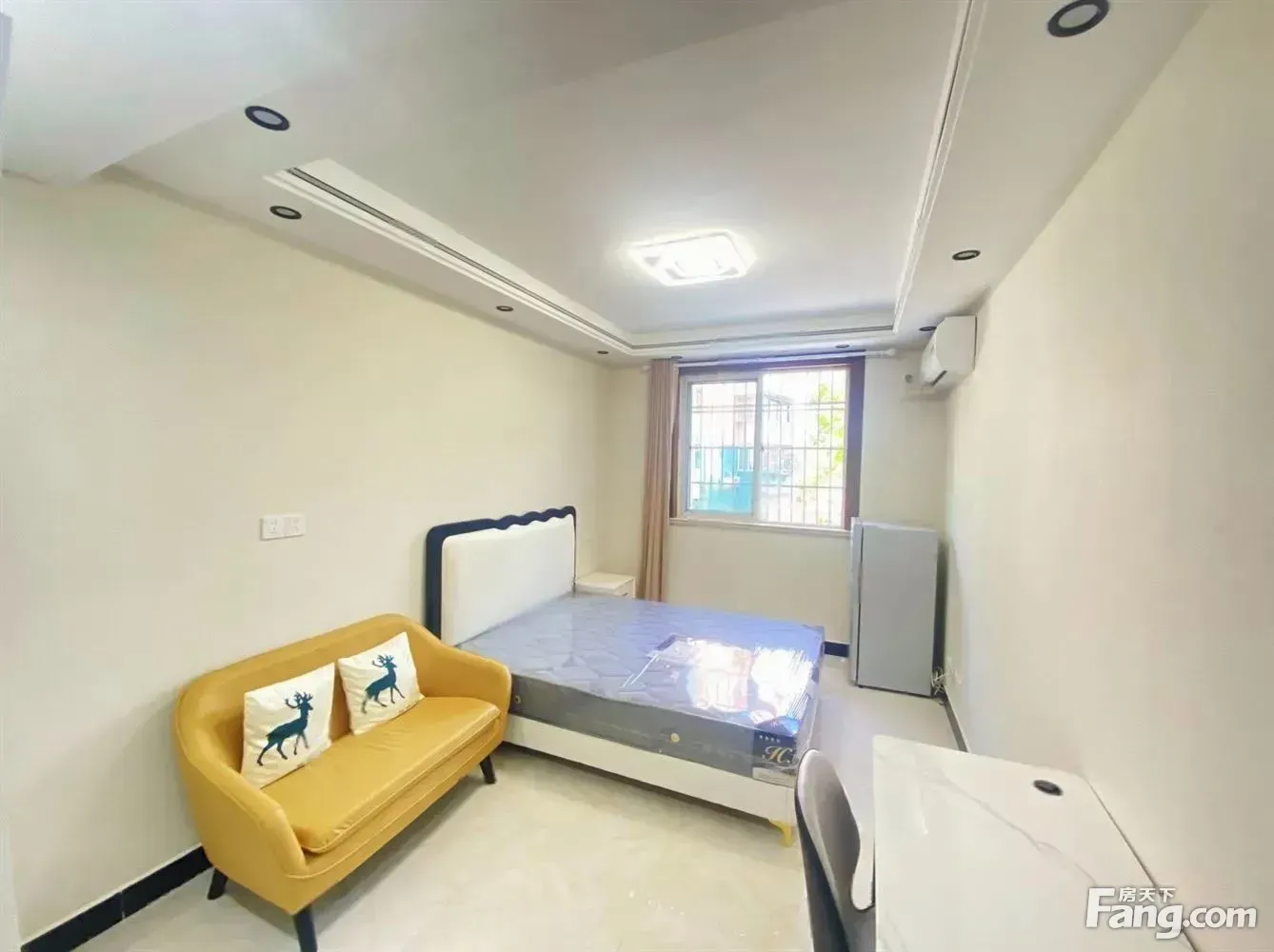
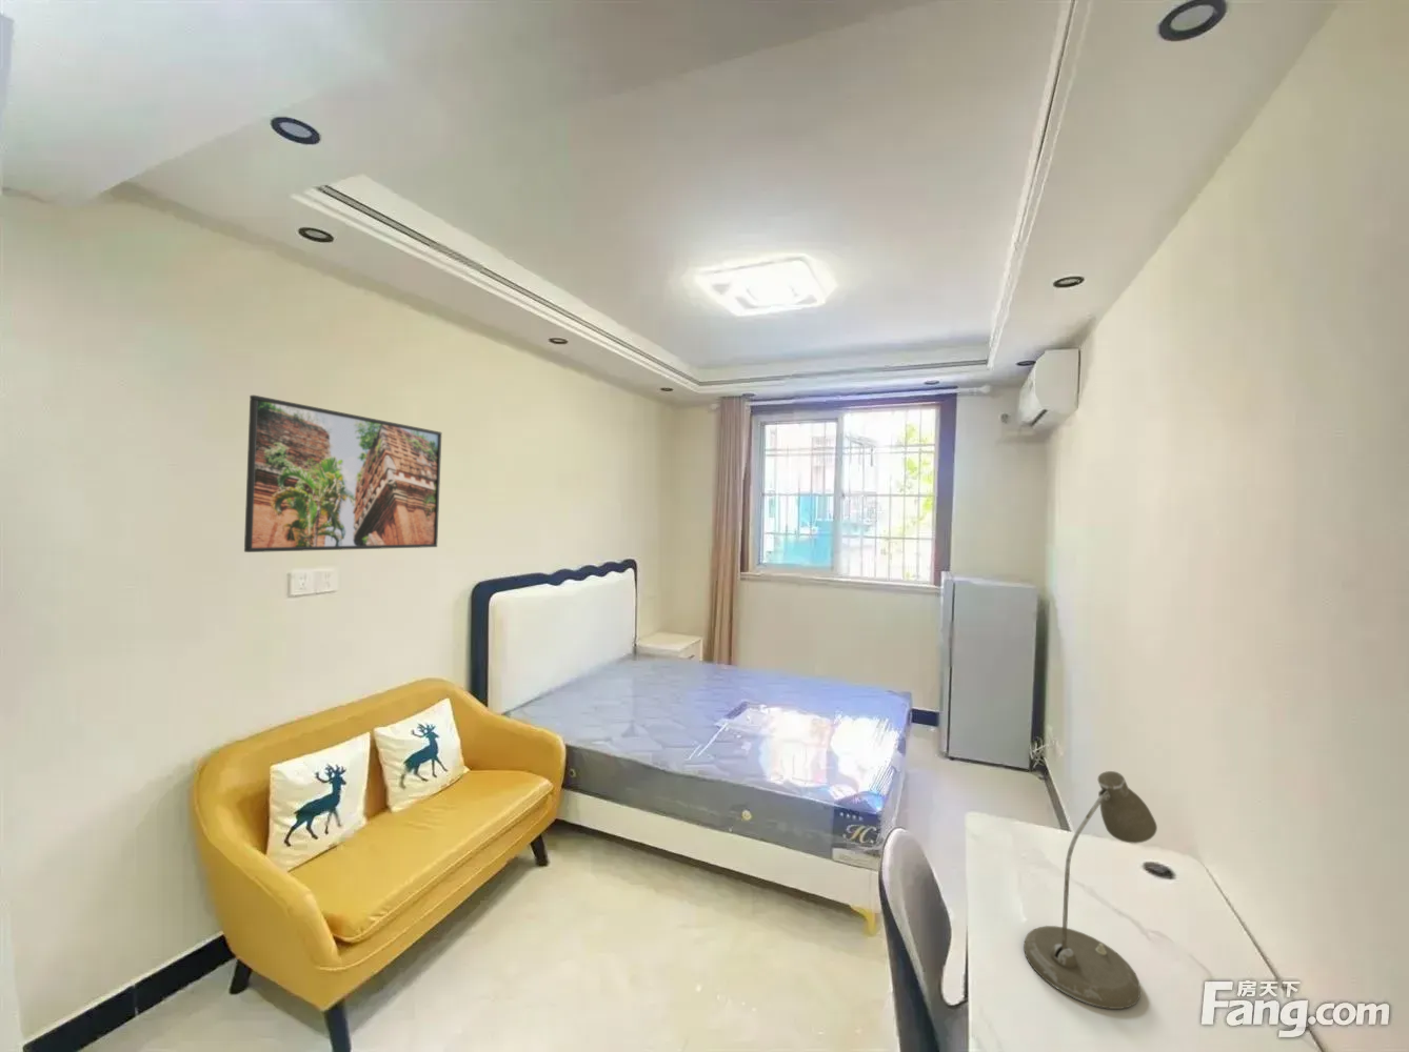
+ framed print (358, 483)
+ desk lamp (1069, 862)
